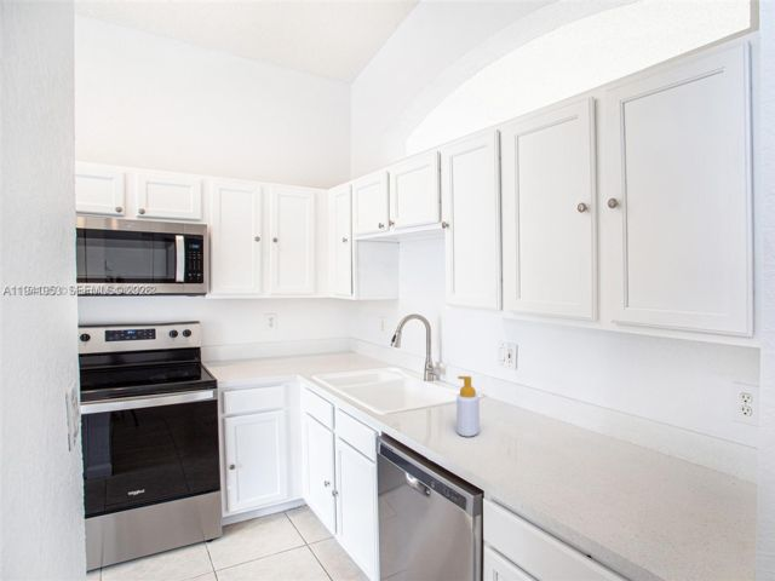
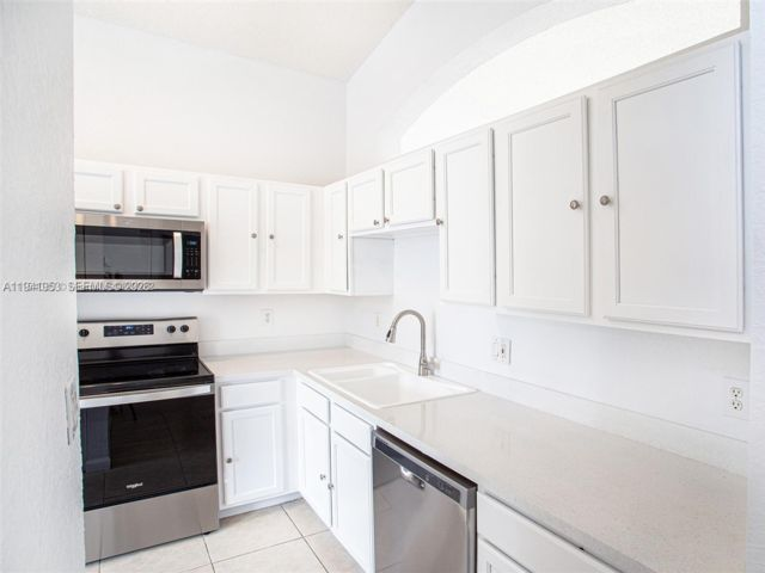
- soap bottle (467, 403)
